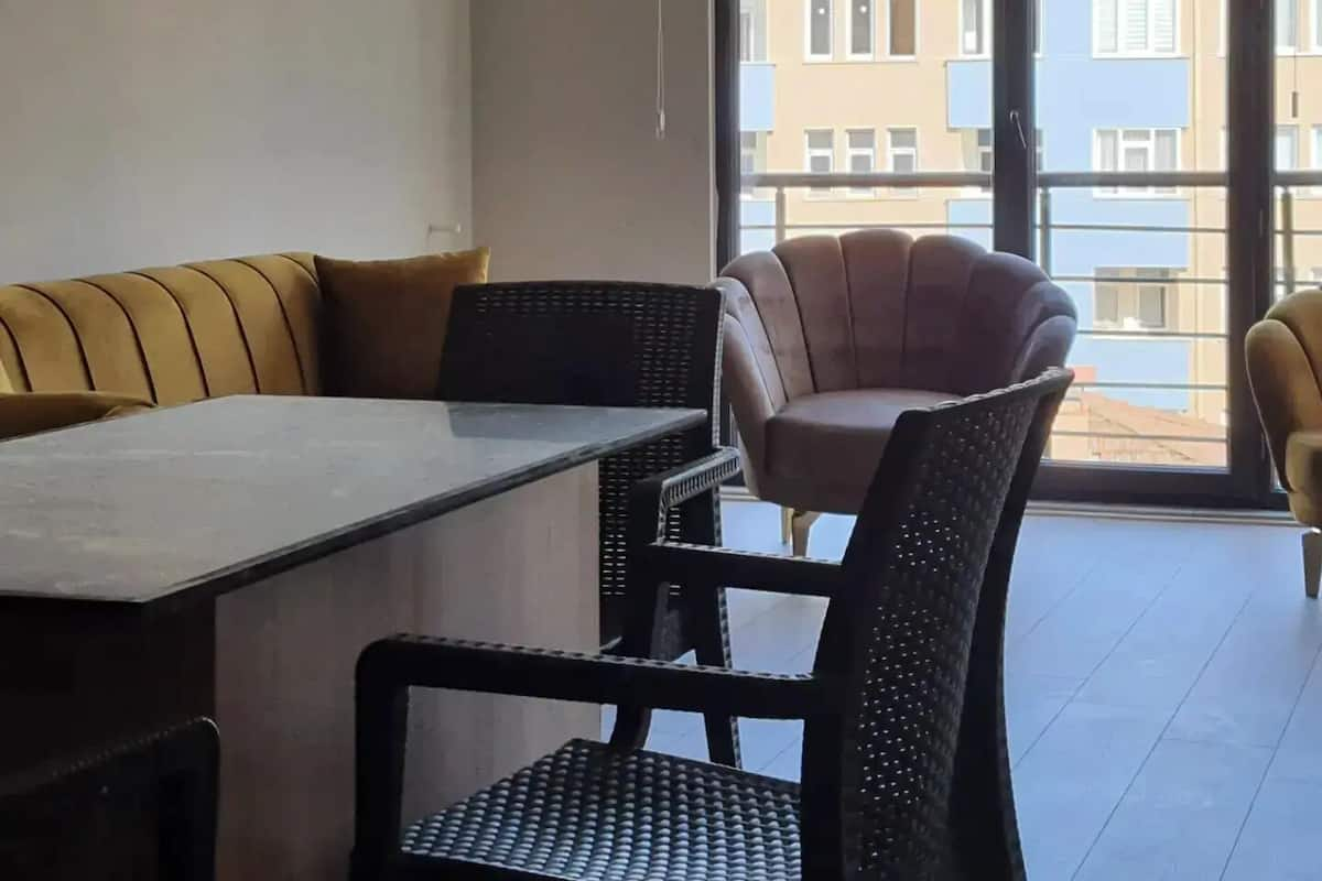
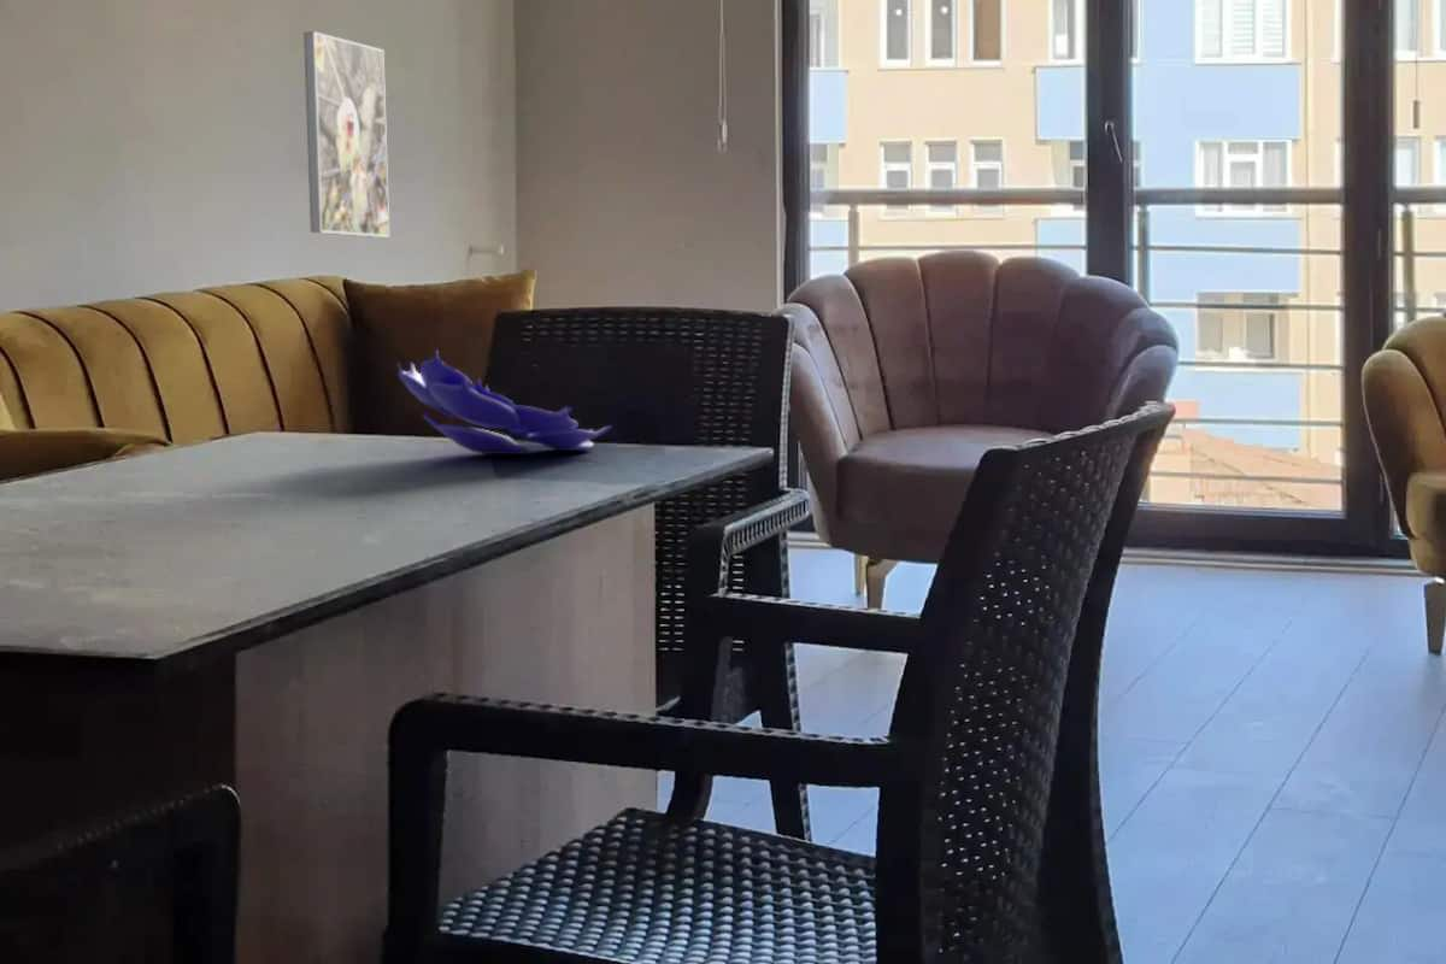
+ decorative bowl (502, 400)
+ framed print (348, 139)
